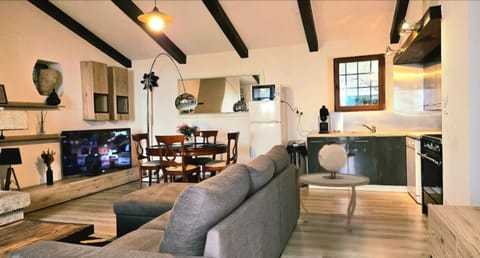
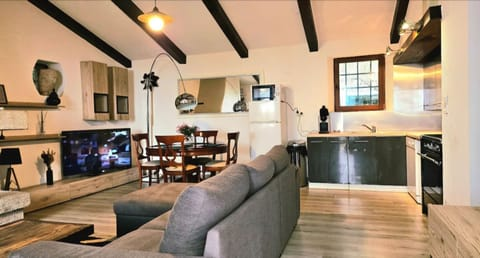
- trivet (334, 186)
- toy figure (335, 157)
